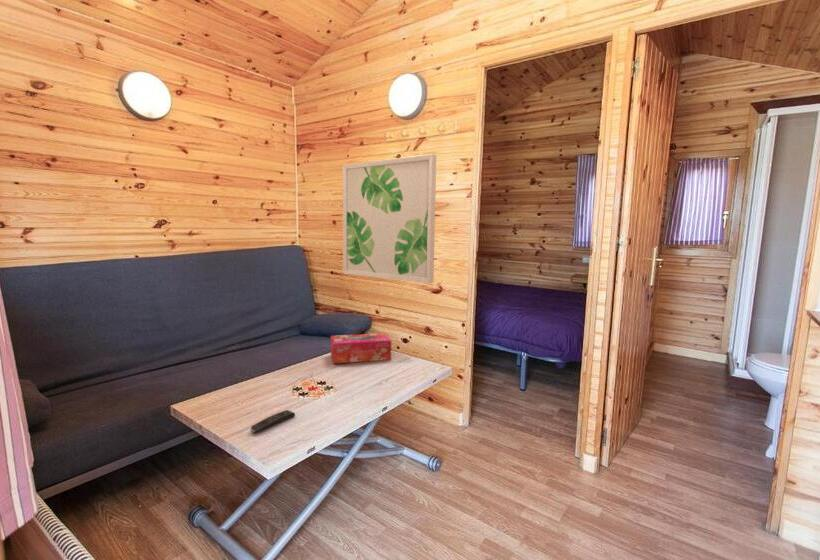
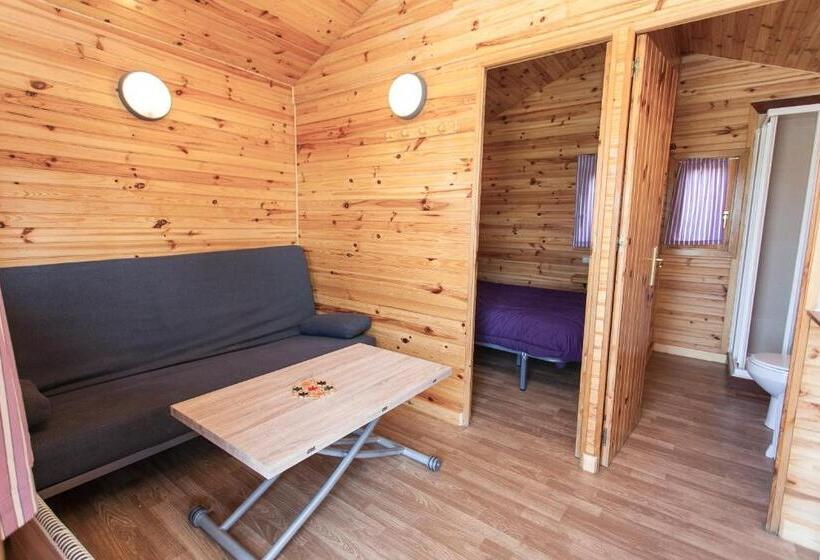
- wall art (385, 220)
- remote control (272, 420)
- tissue box (360, 347)
